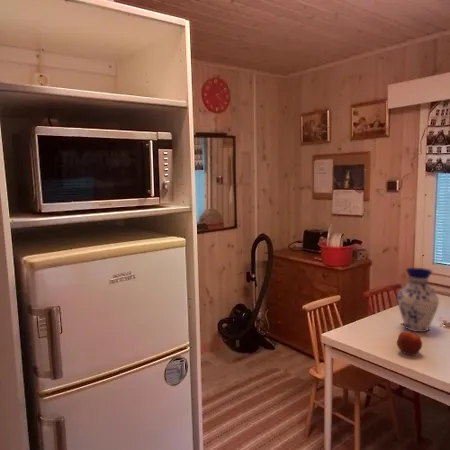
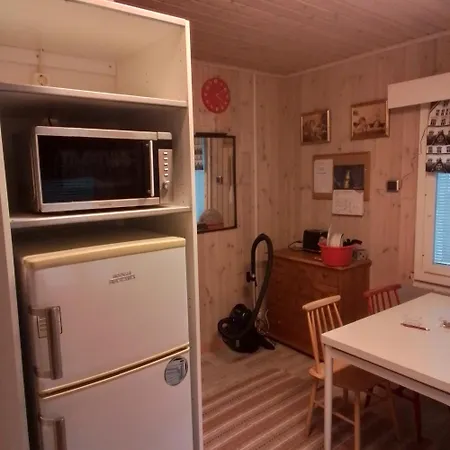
- apple (408, 342)
- vase (417, 299)
